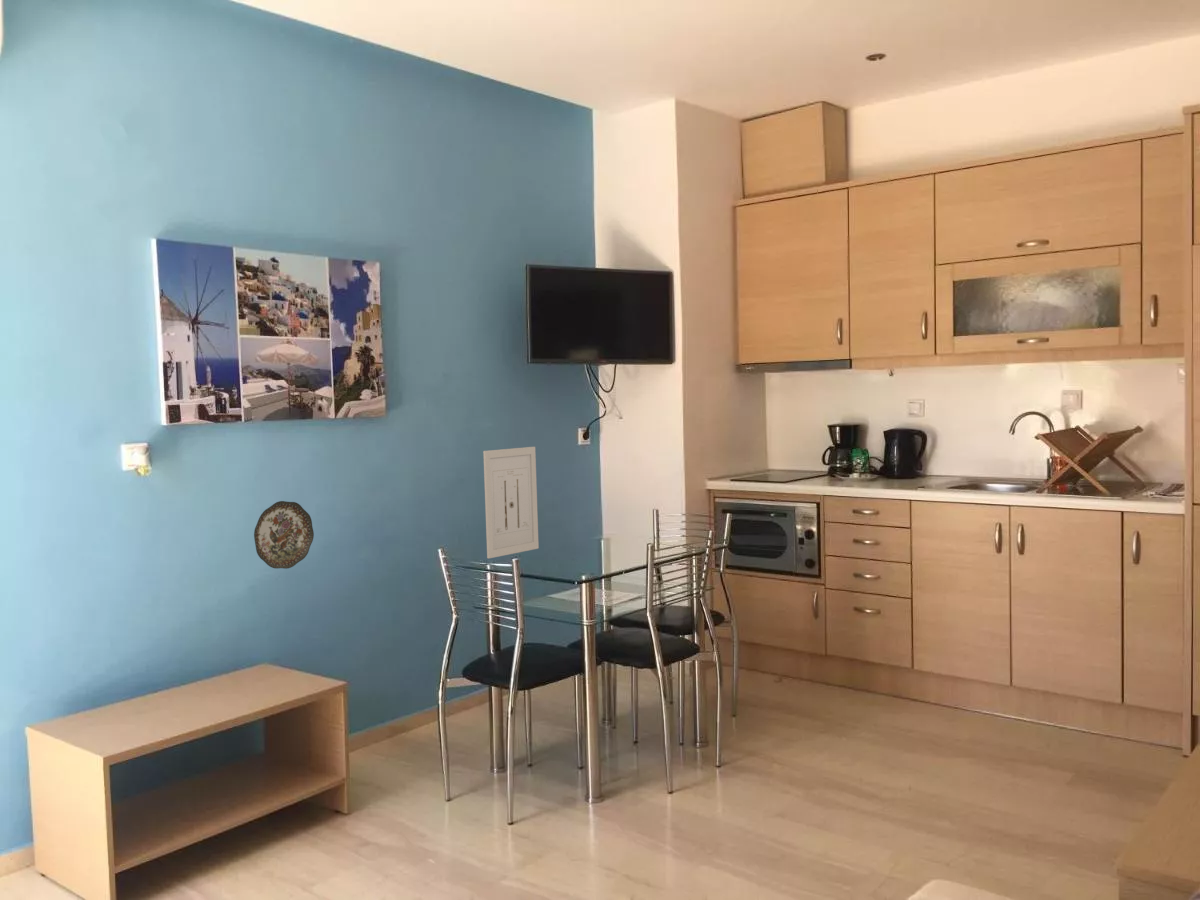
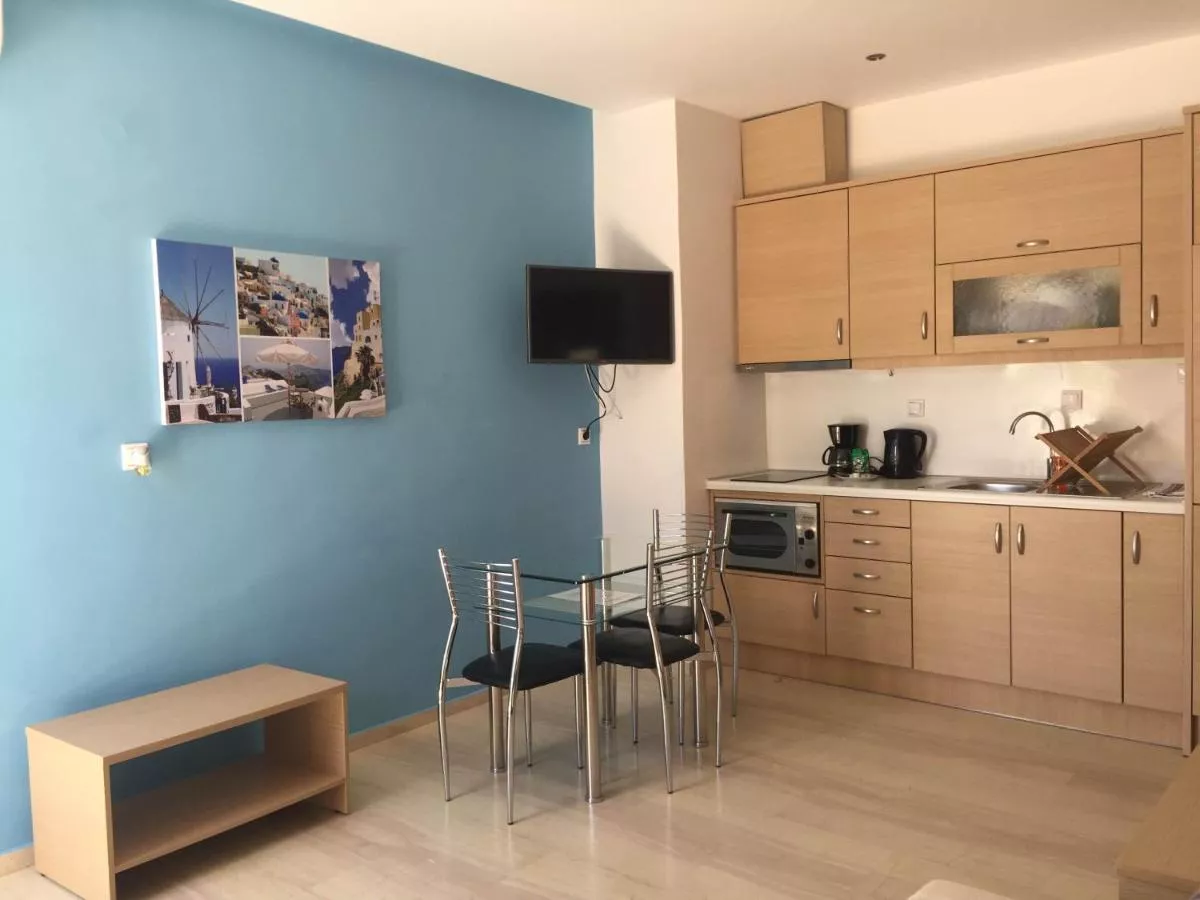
- wall art (511, 501)
- decorative plate (282, 534)
